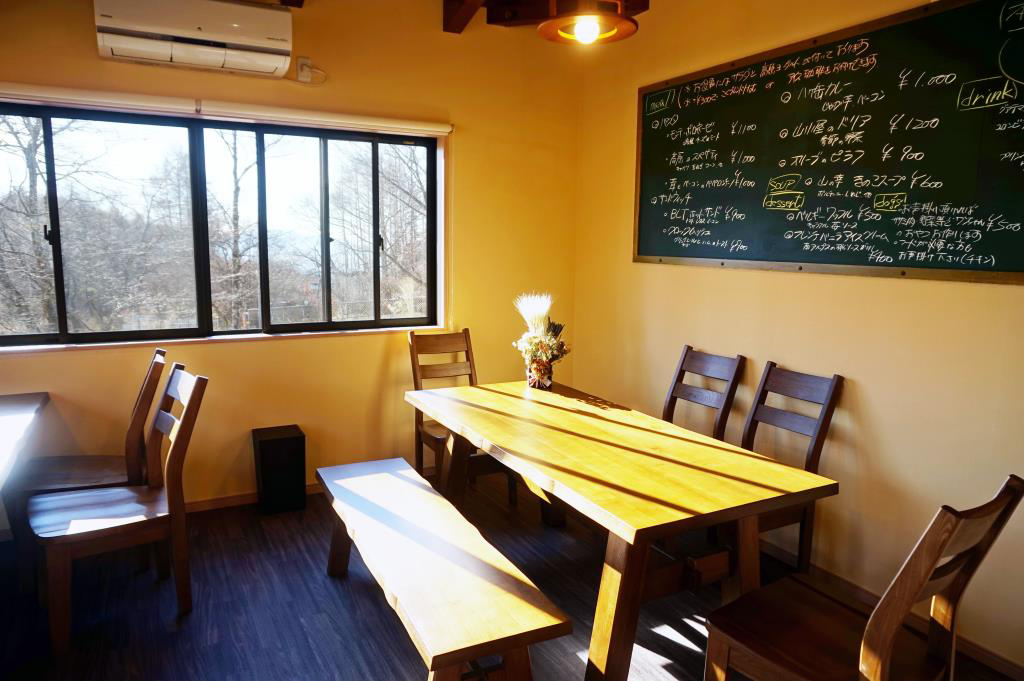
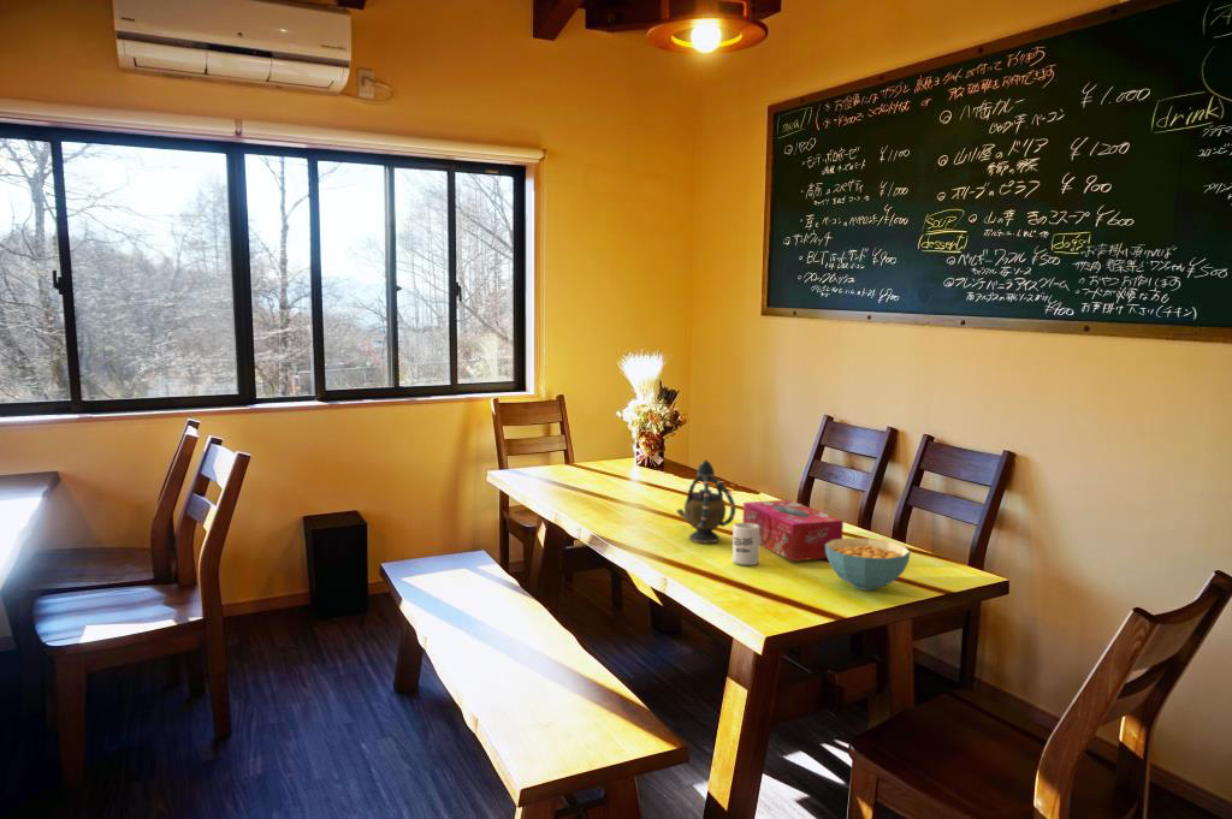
+ cereal bowl (866, 566)
+ teapot (699, 497)
+ cup (745, 544)
+ tissue box (789, 528)
